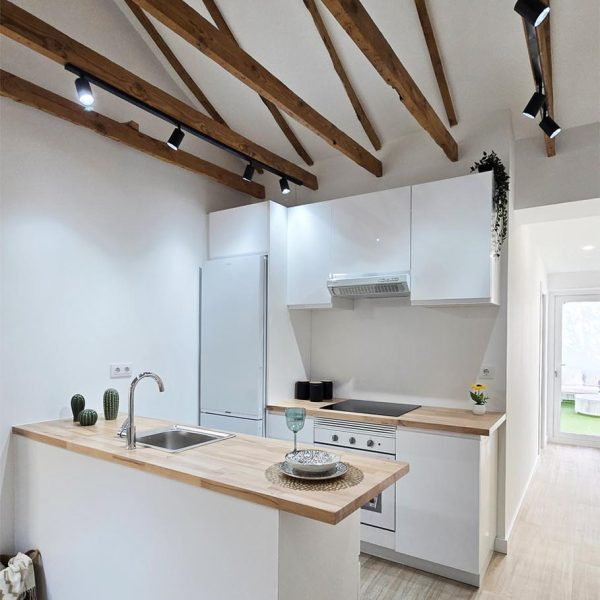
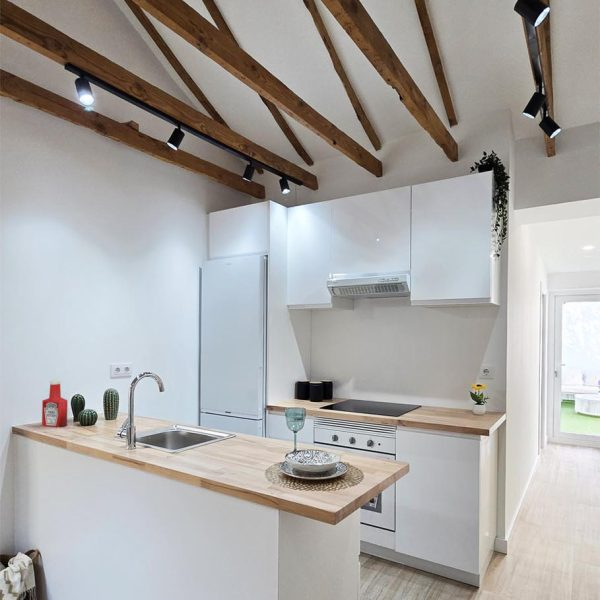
+ soap bottle (54, 403)
